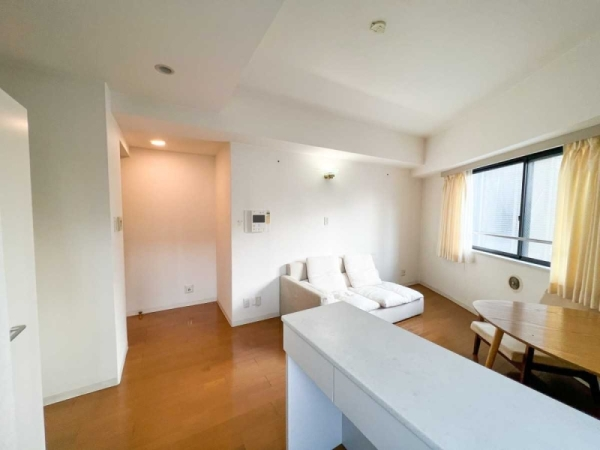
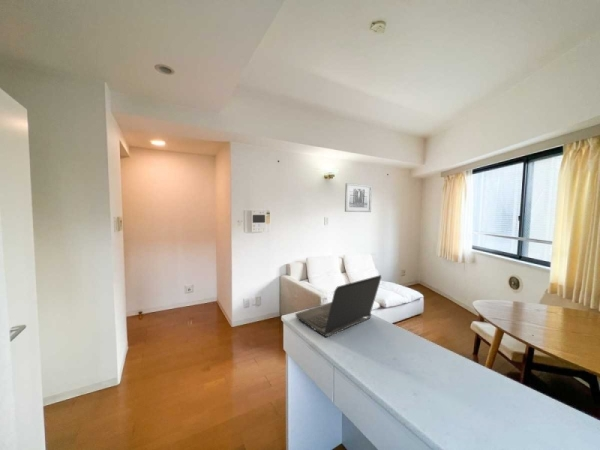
+ laptop computer (337, 296)
+ wall art (358, 198)
